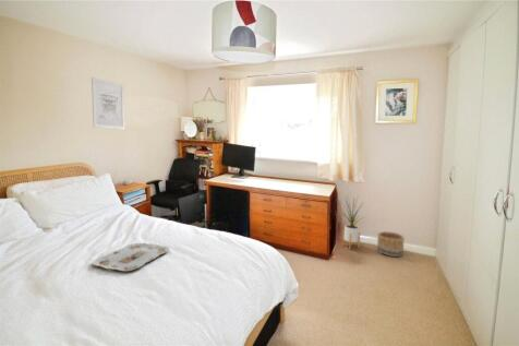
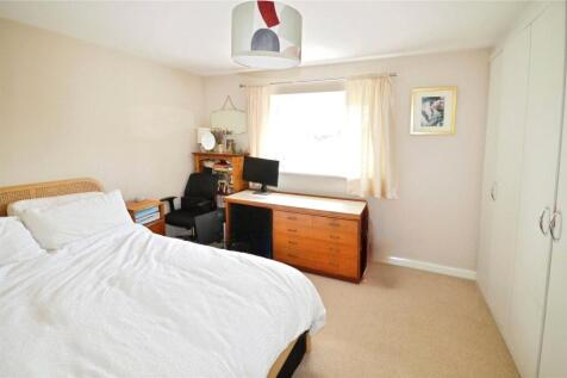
- serving tray (133, 255)
- house plant (352, 220)
- basket (390, 243)
- wall art (109, 105)
